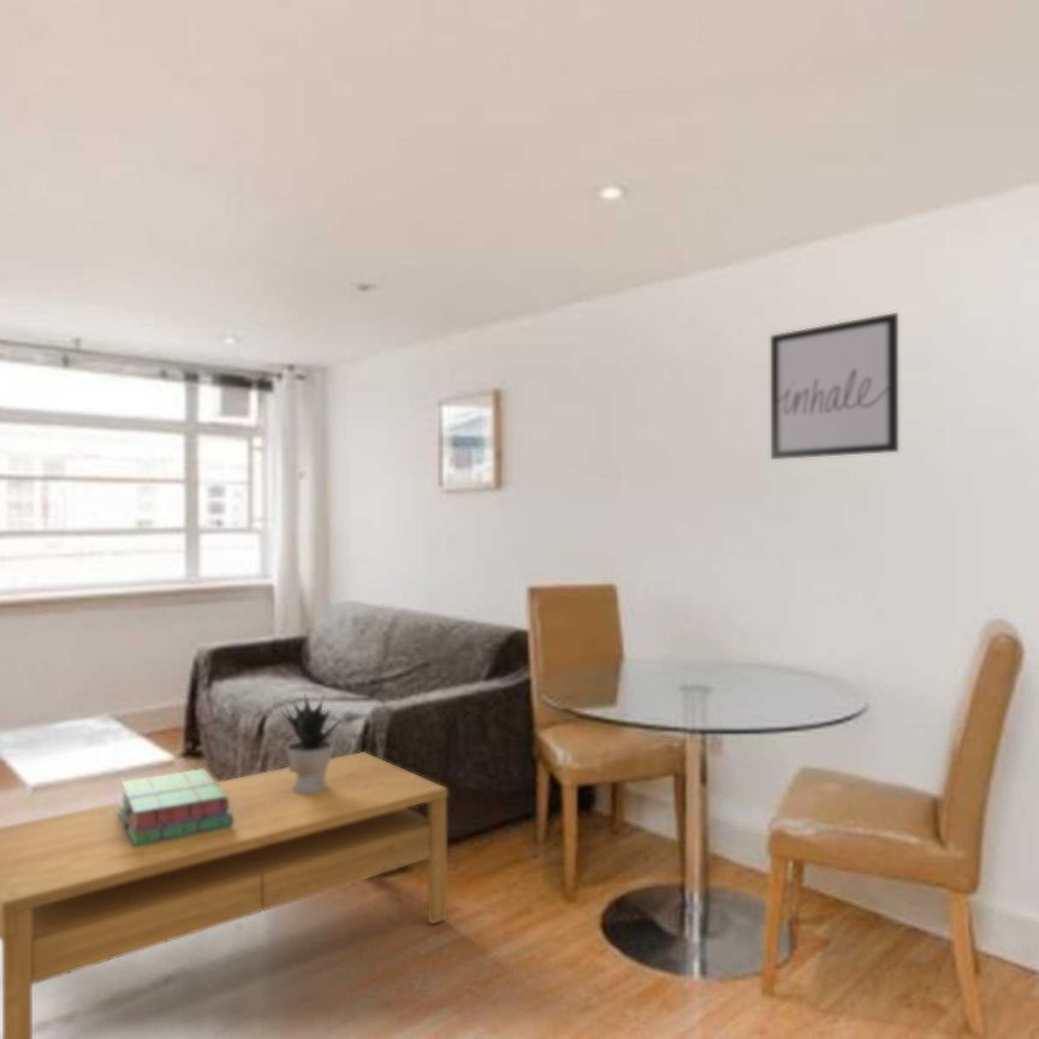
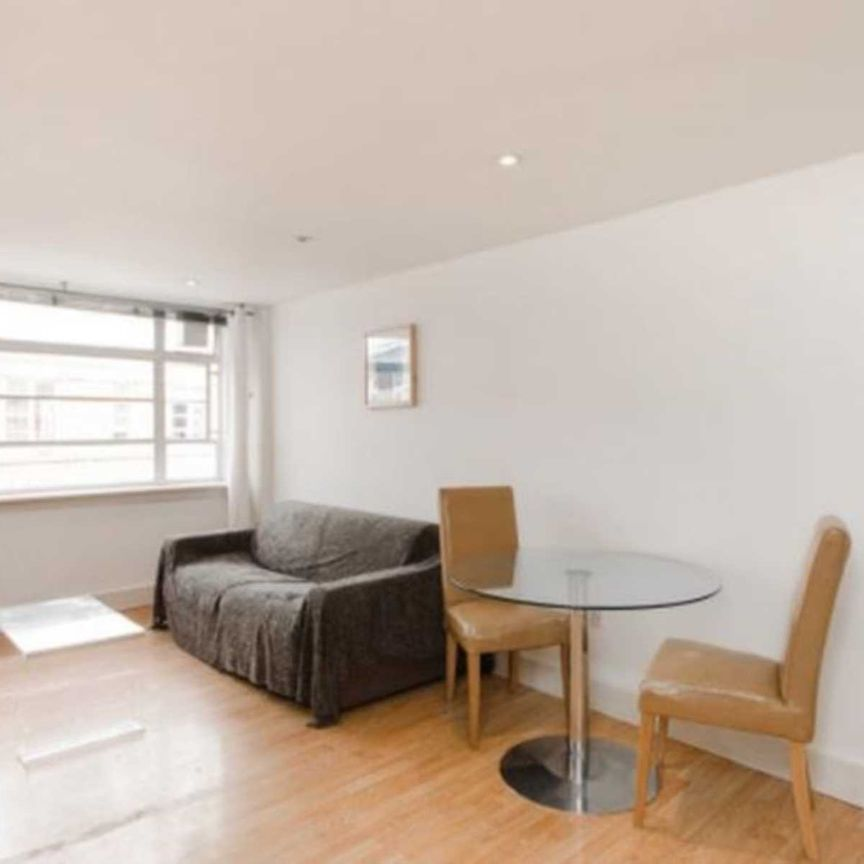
- potted plant (305, 740)
- coffee table (227, 878)
- wall art (830, 390)
- stack of books (173, 802)
